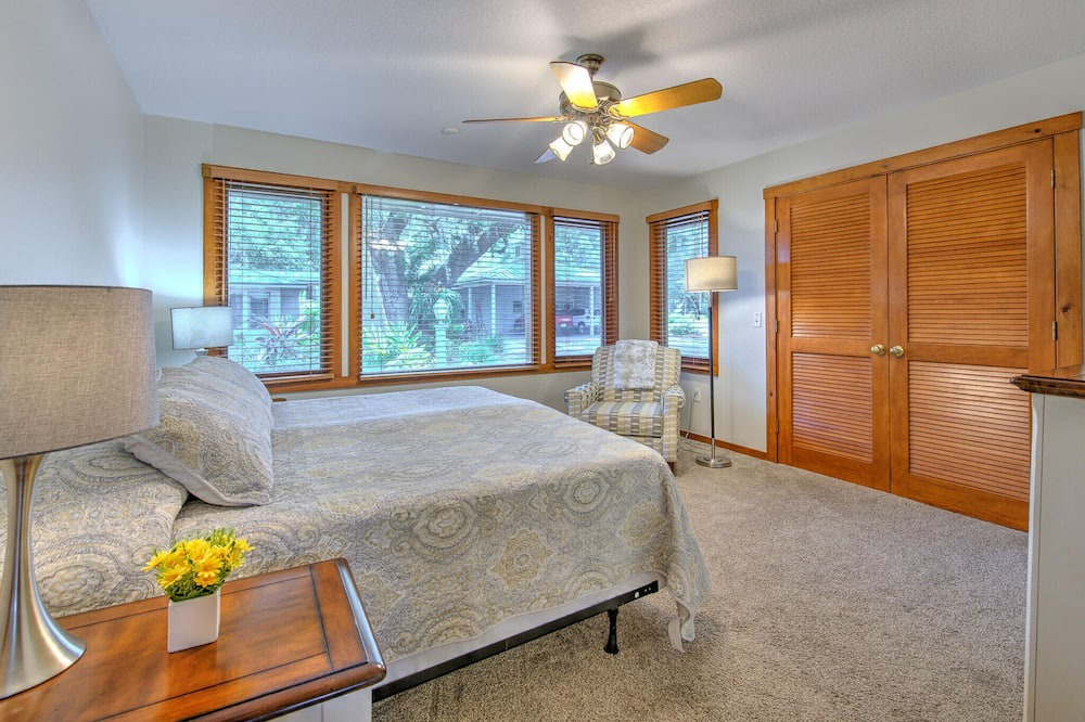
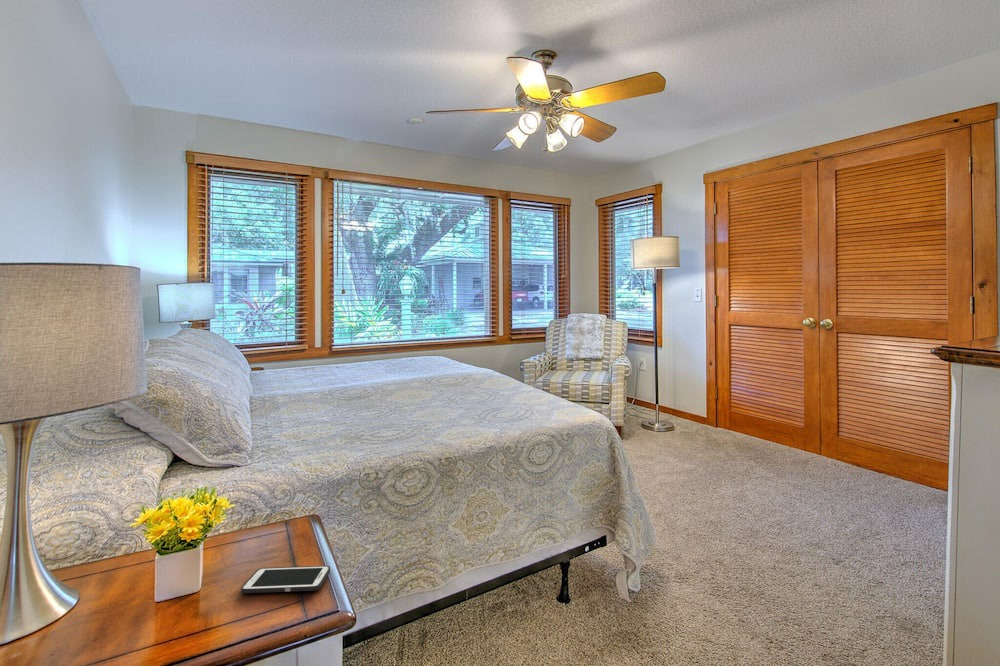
+ cell phone (287, 579)
